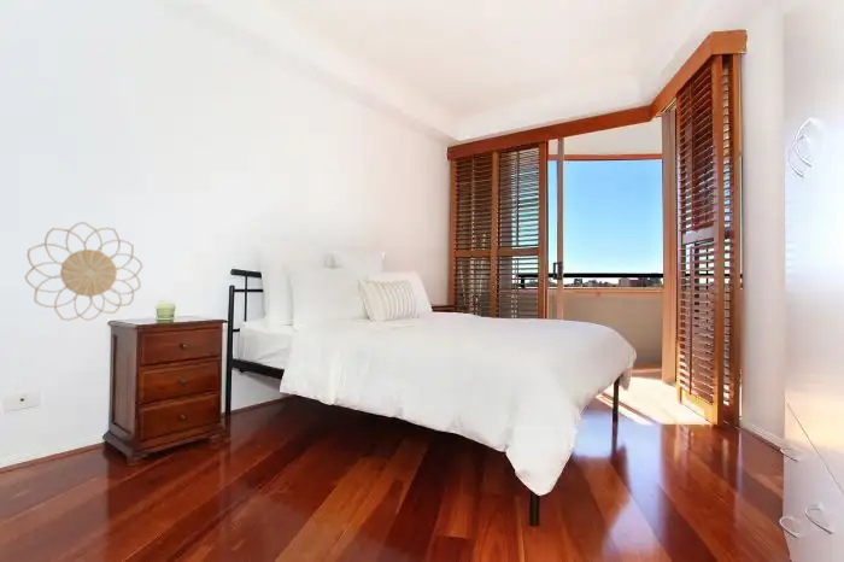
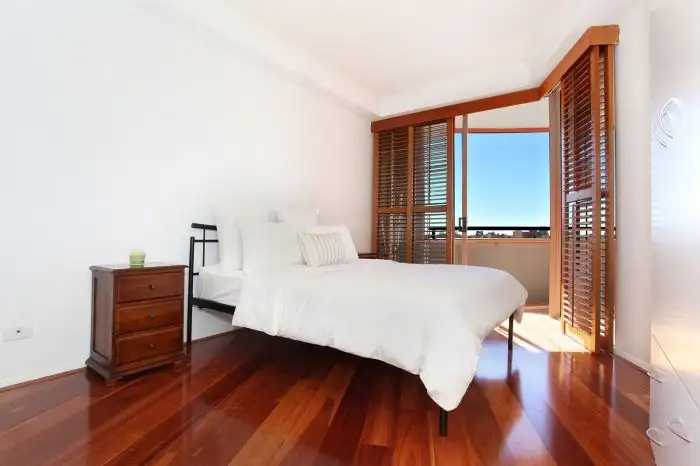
- decorative wall piece (88, 271)
